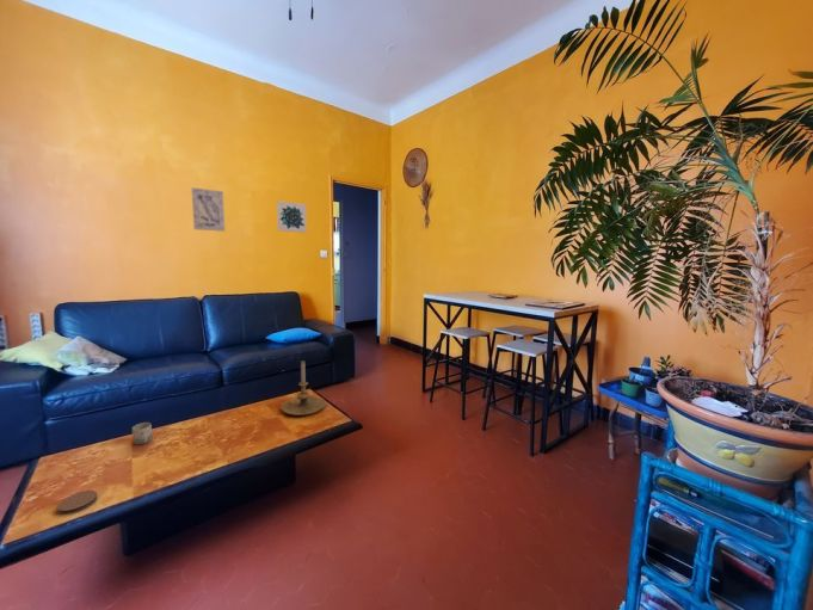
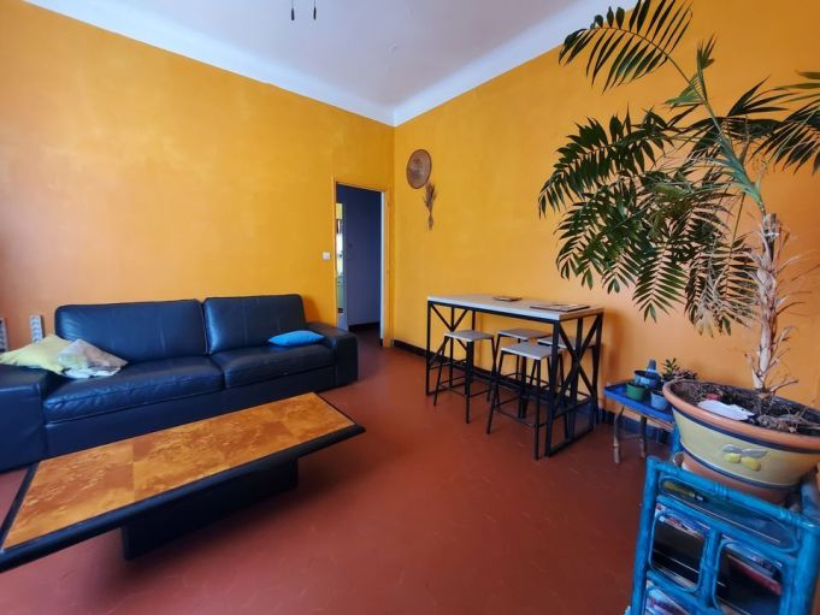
- wall art (208, 210)
- candle holder (303, 383)
- wall art (291, 217)
- cup (142, 433)
- coaster (78, 501)
